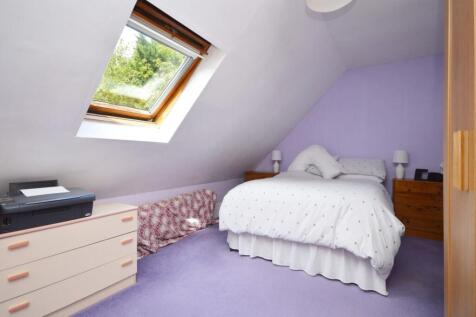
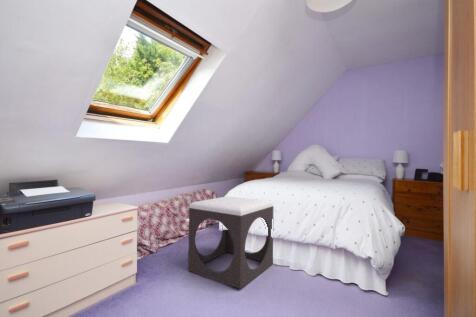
+ footstool (232, 234)
